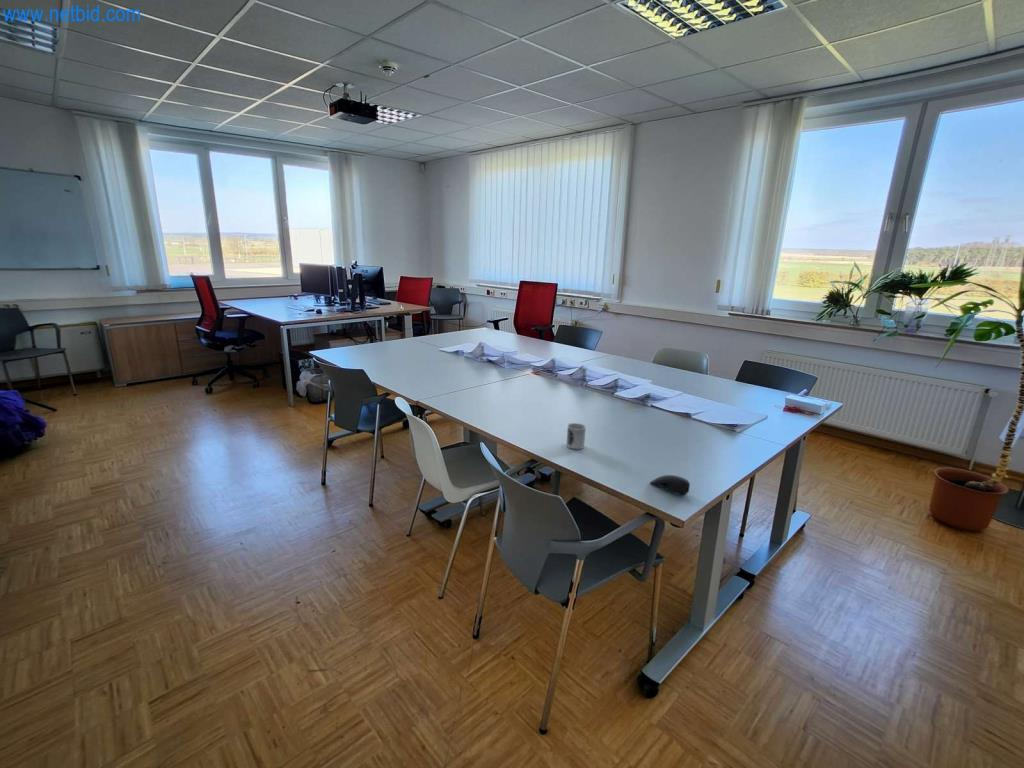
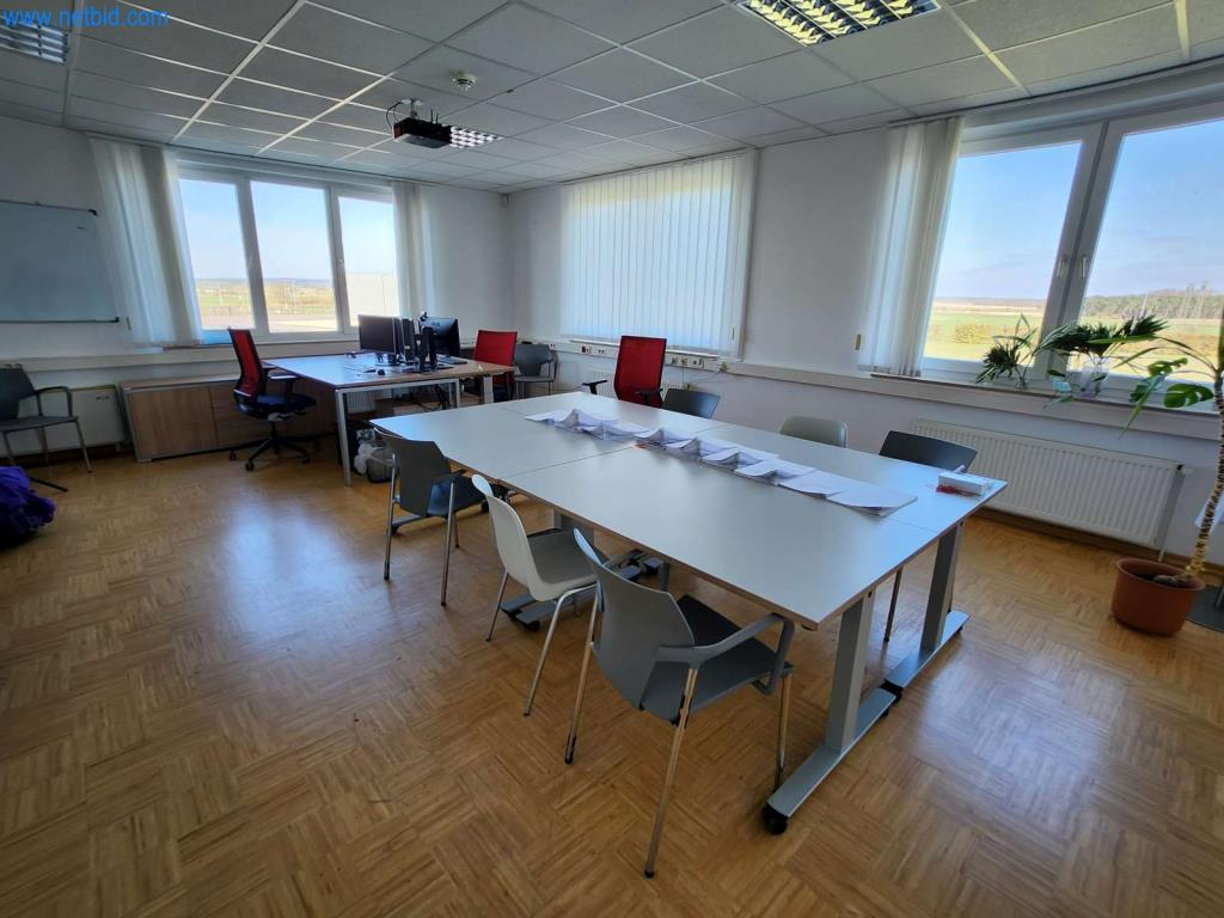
- computer mouse (669, 481)
- cup (574, 434)
